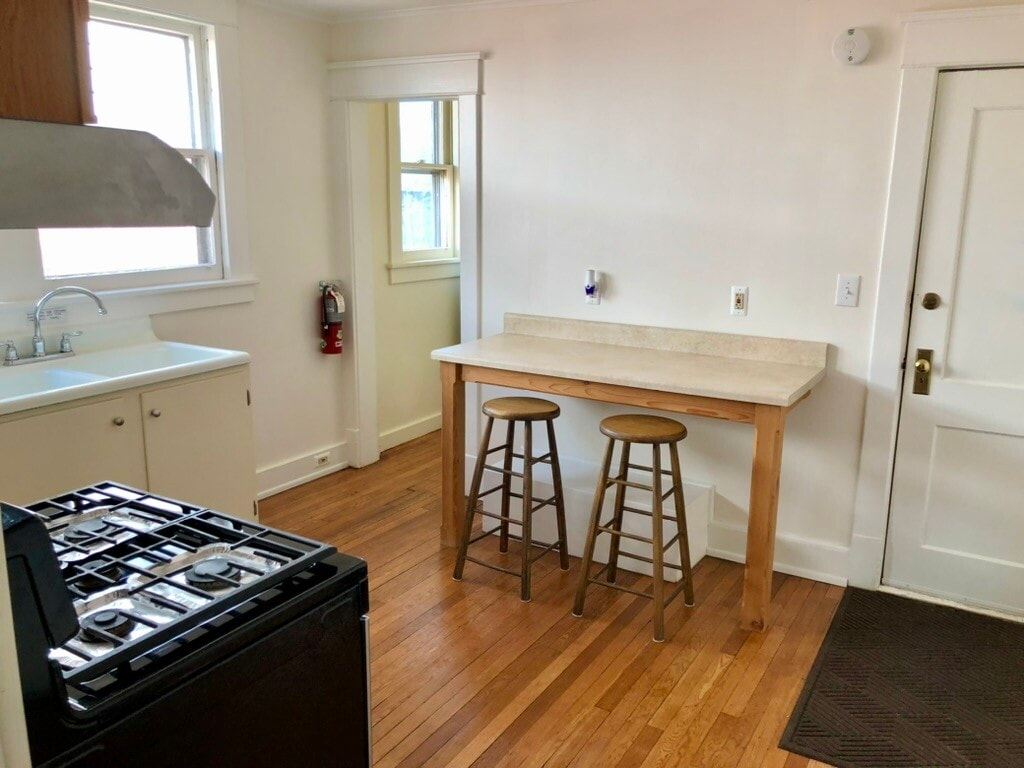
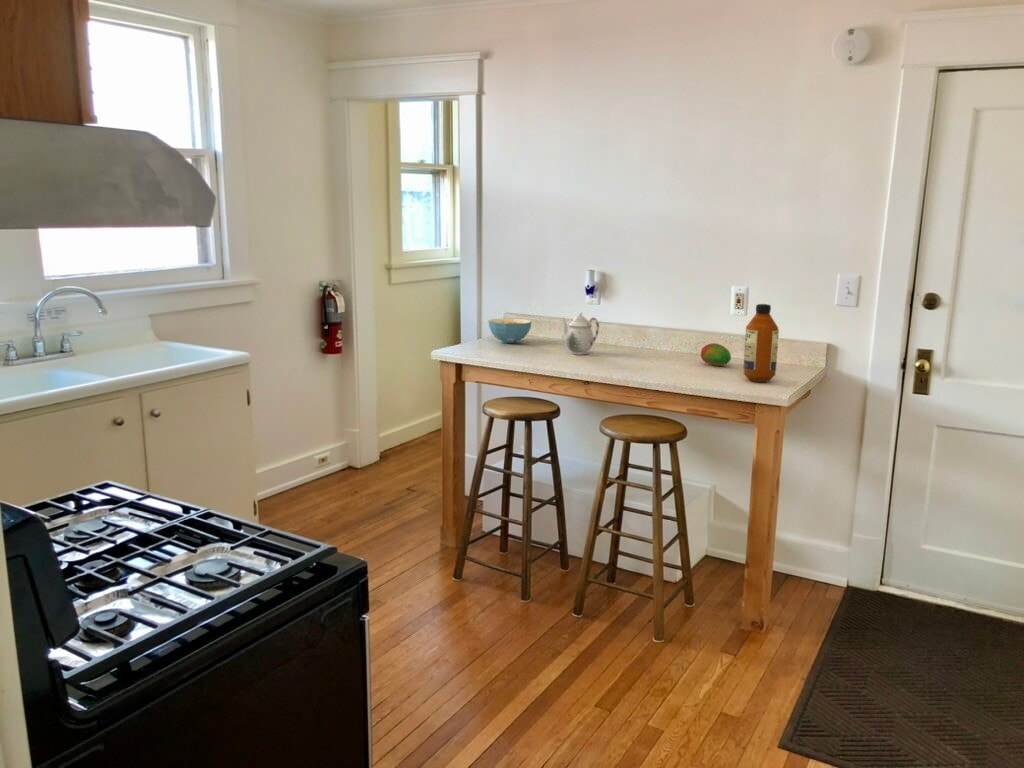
+ cereal bowl (509, 331)
+ bottle (761, 342)
+ teapot (579, 332)
+ fruit (716, 354)
